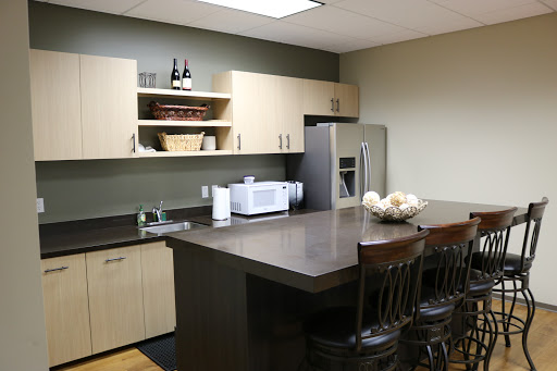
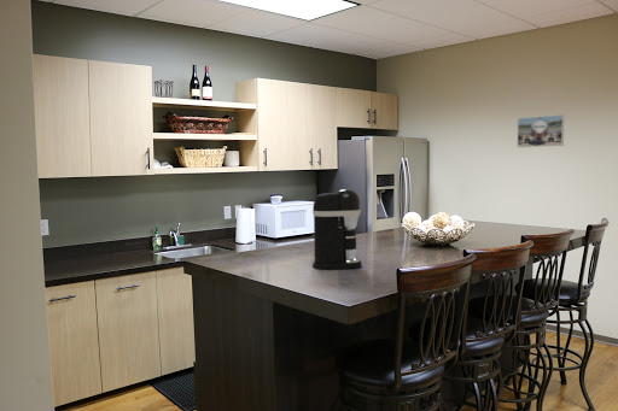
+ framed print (540, 131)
+ coffee maker (337, 228)
